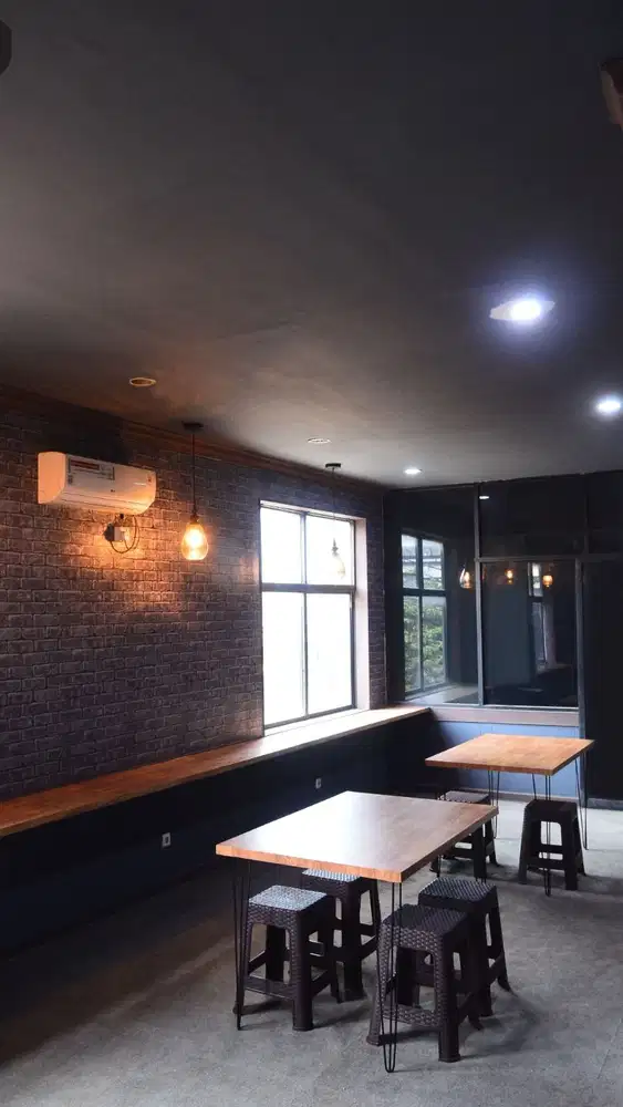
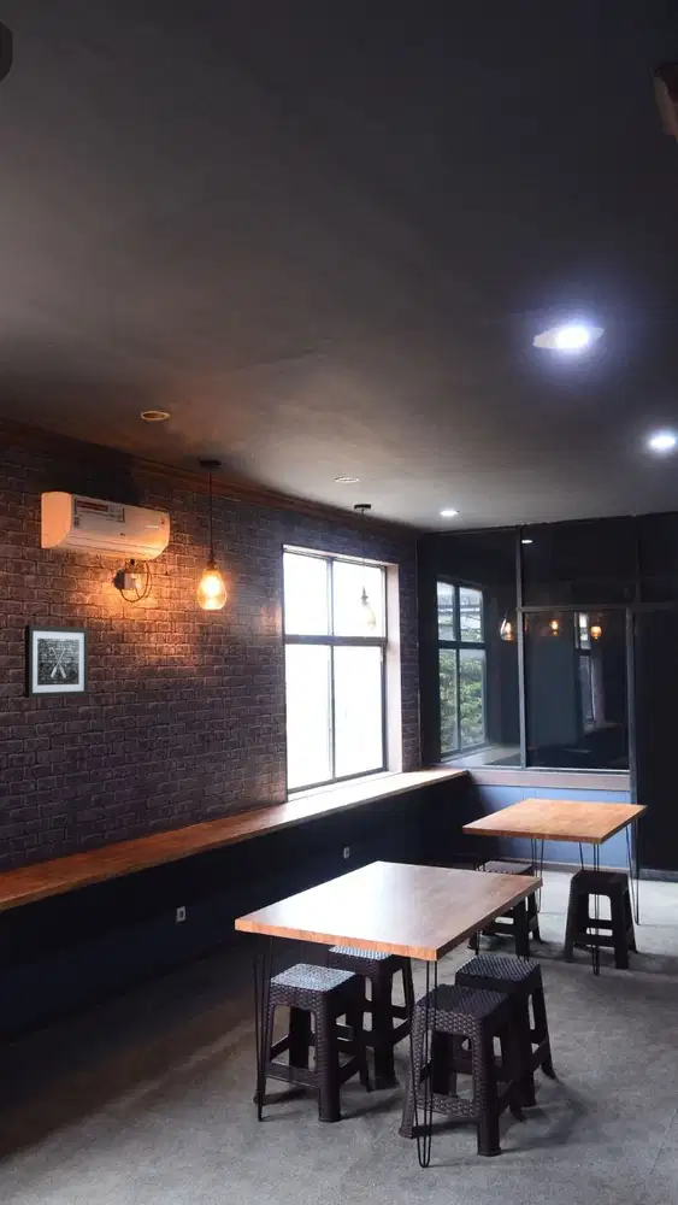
+ wall art (57, 662)
